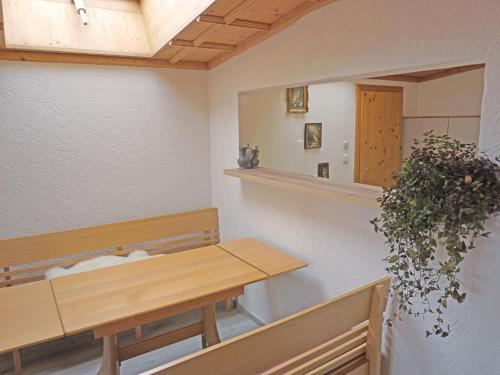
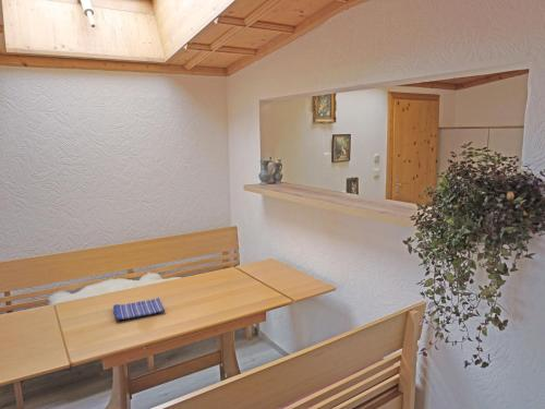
+ dish towel (138, 308)
